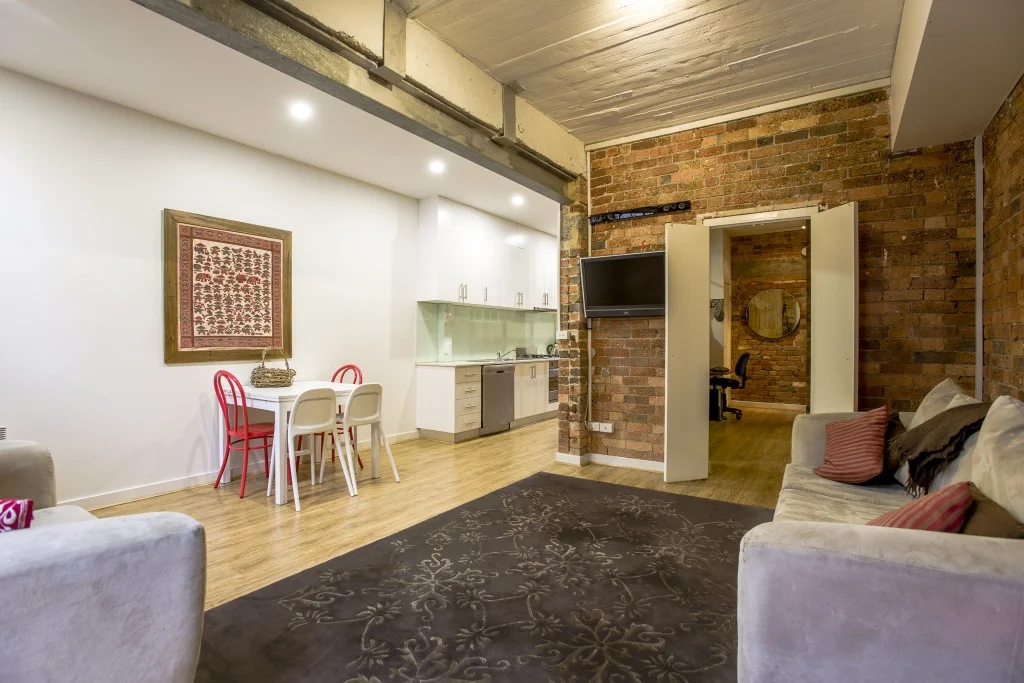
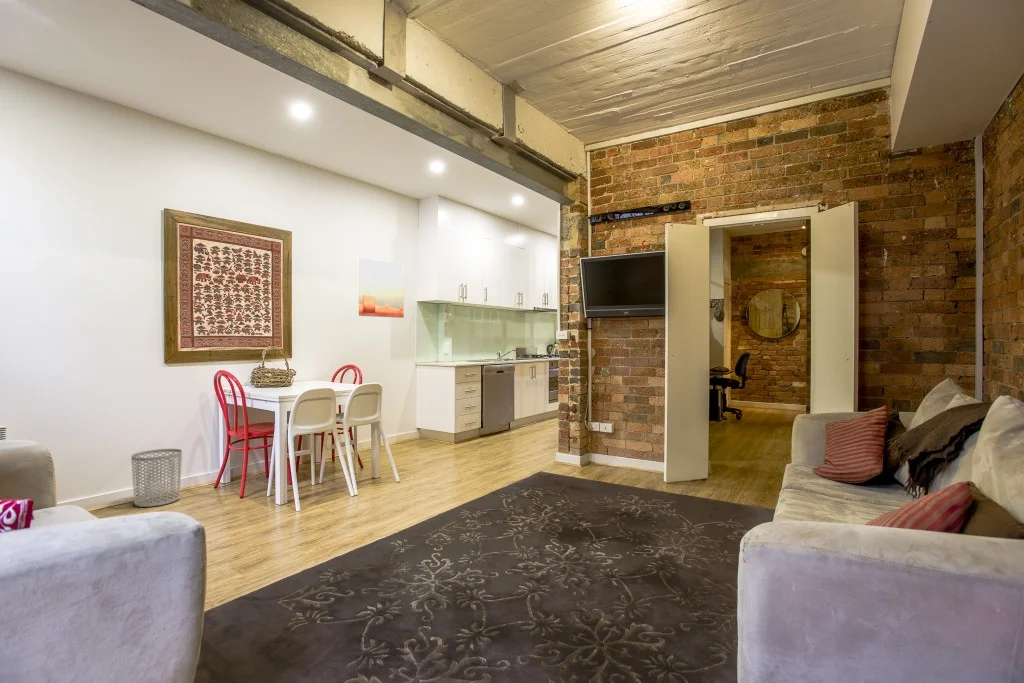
+ waste bin (157, 477)
+ wall art (381, 289)
